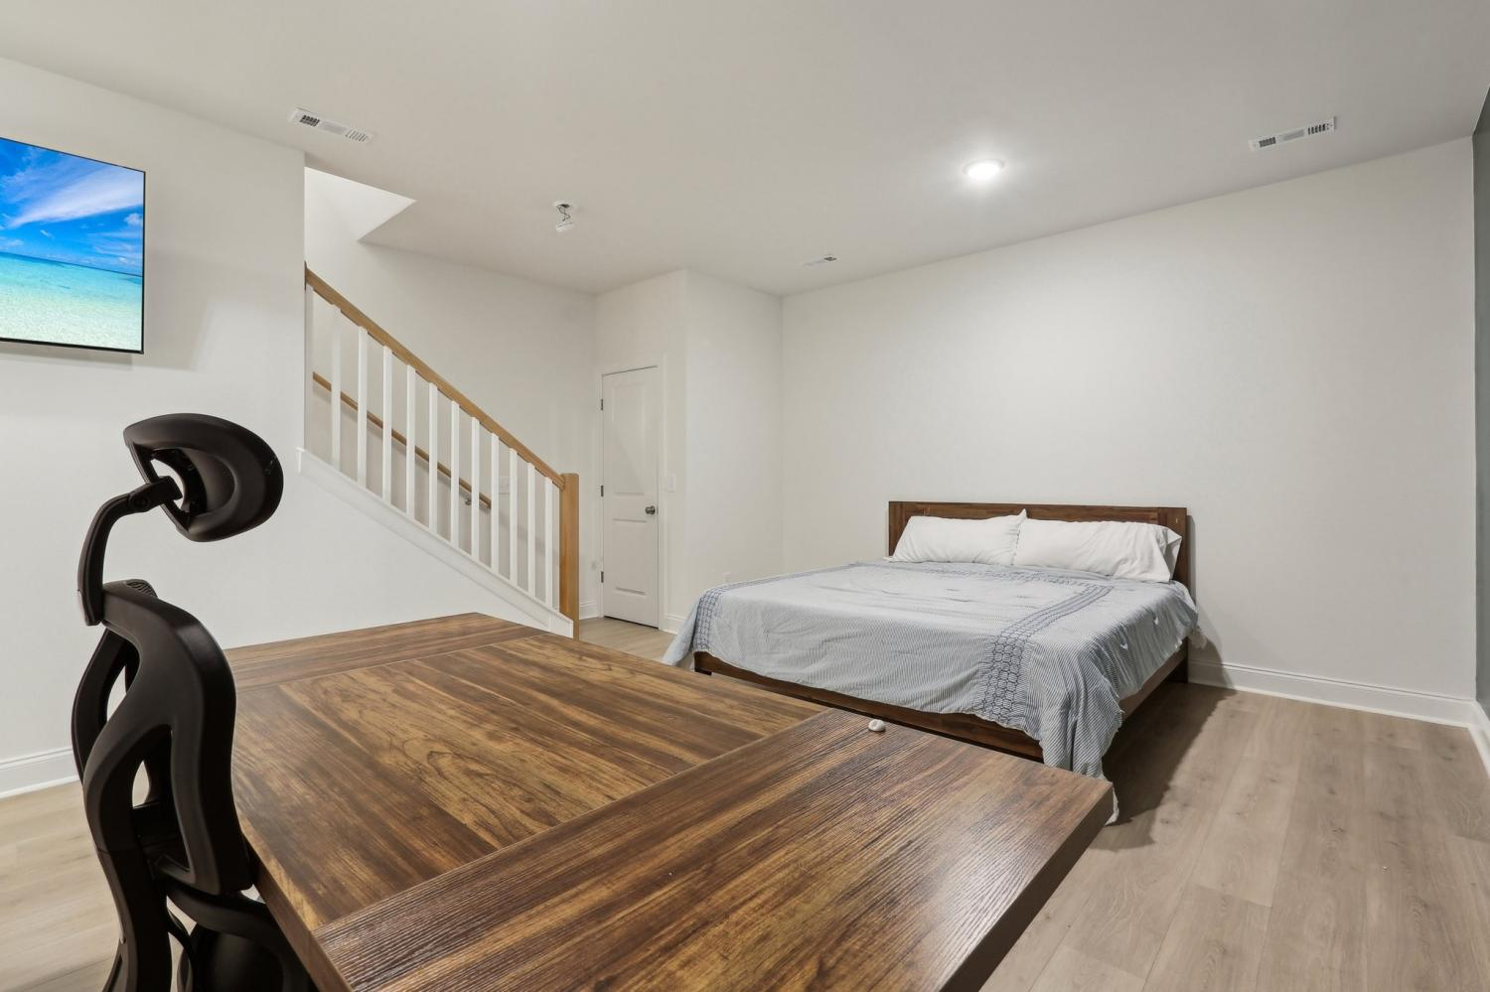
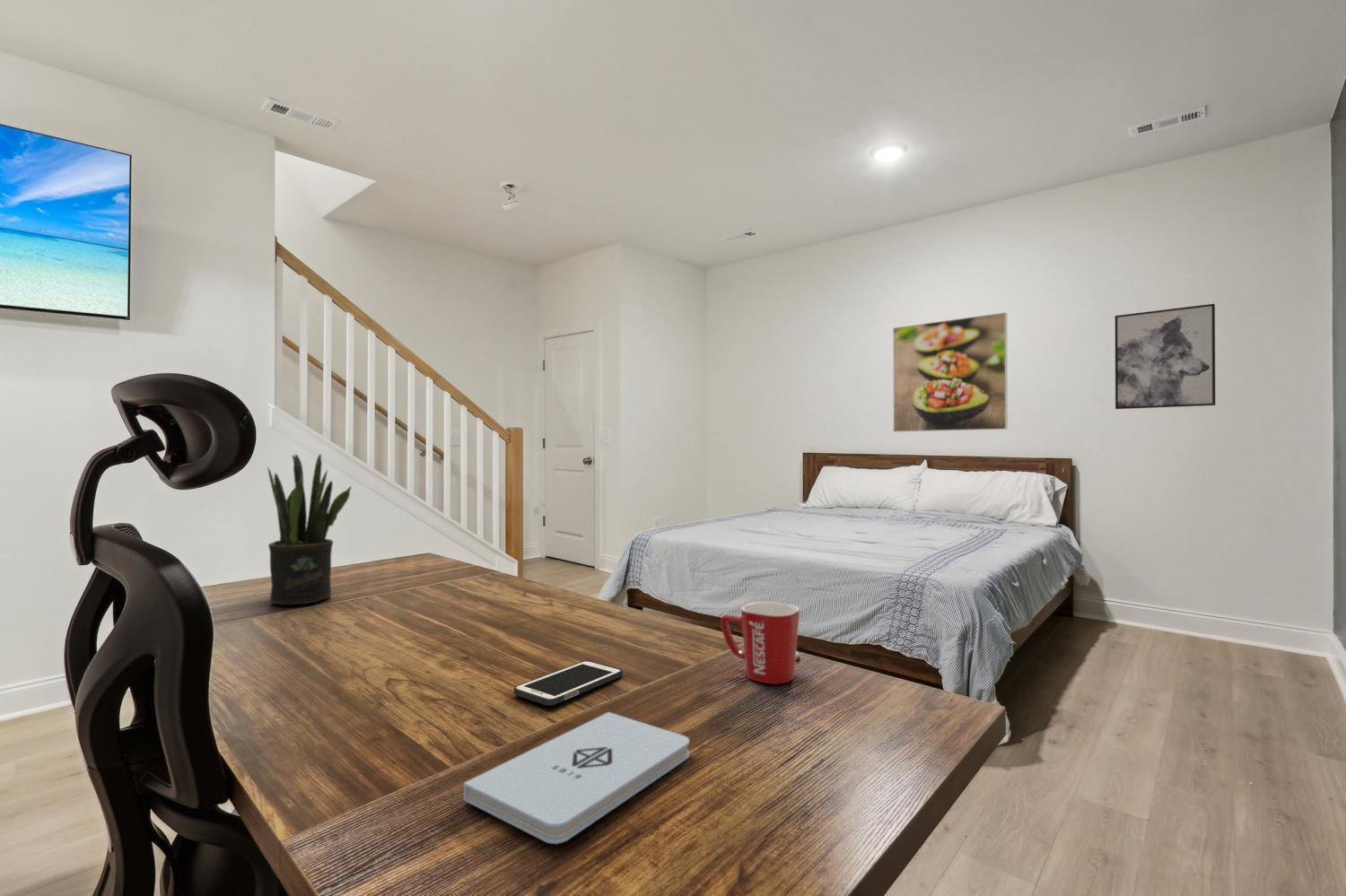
+ notepad (587, 767)
+ potted plant (307, 526)
+ cell phone (570, 681)
+ mug (757, 639)
+ wall art (1163, 358)
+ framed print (947, 375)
